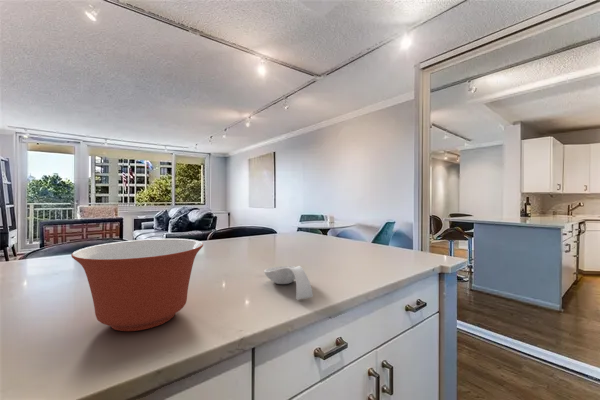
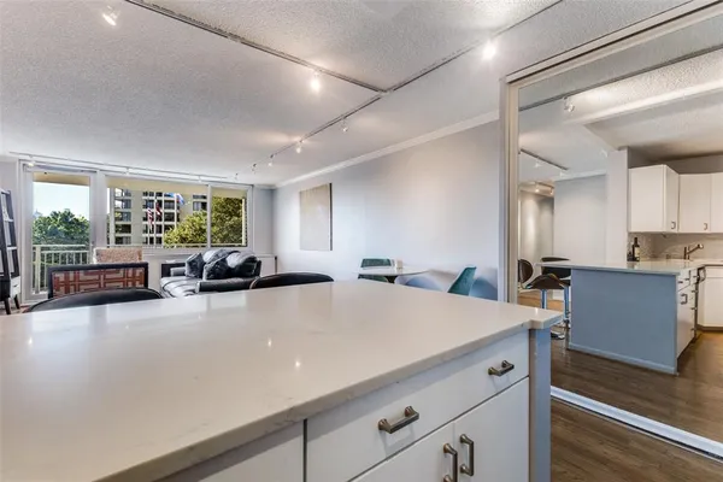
- mixing bowl (144, 282)
- spoon rest (289, 274)
